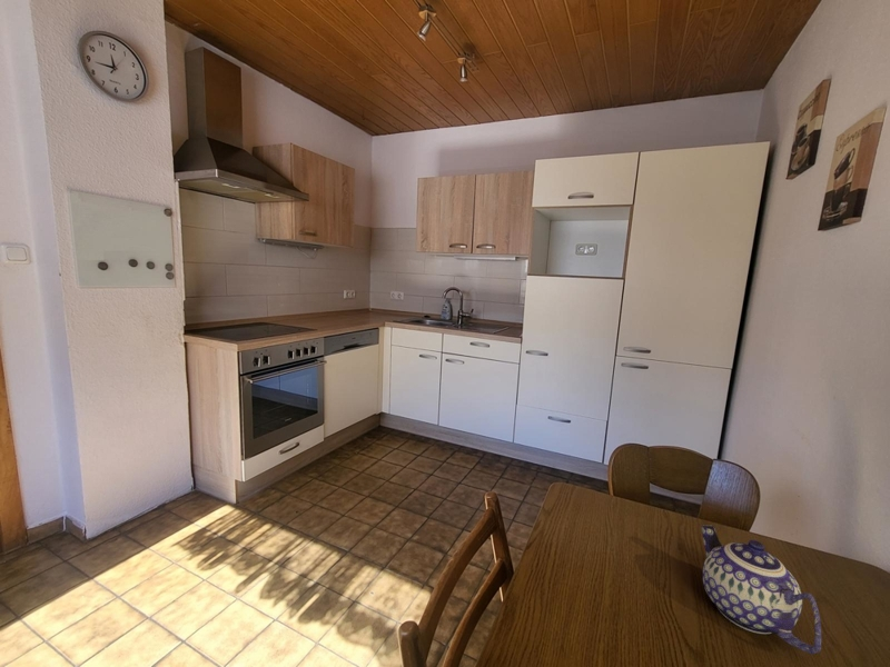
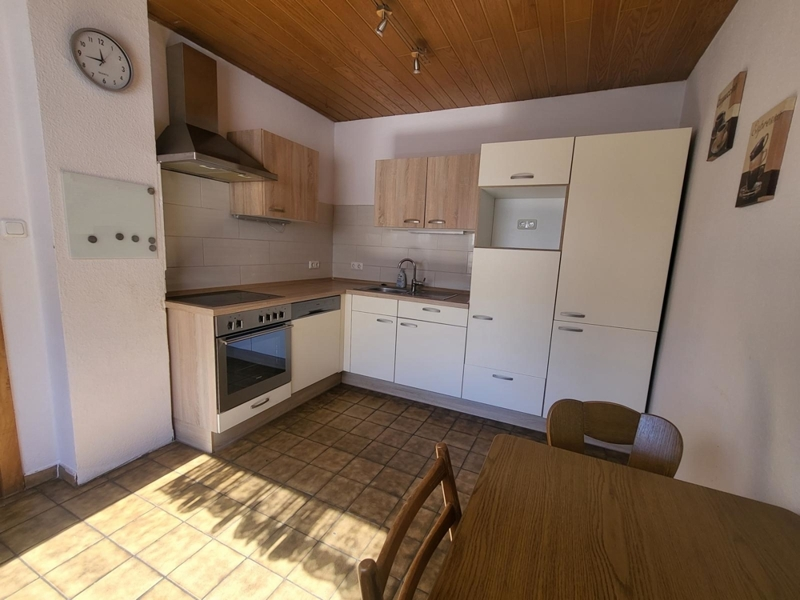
- teapot (752, 578)
